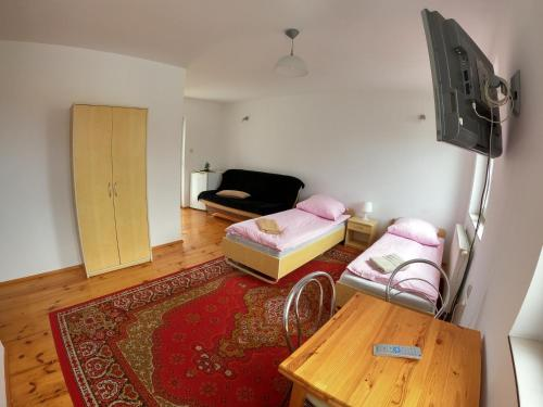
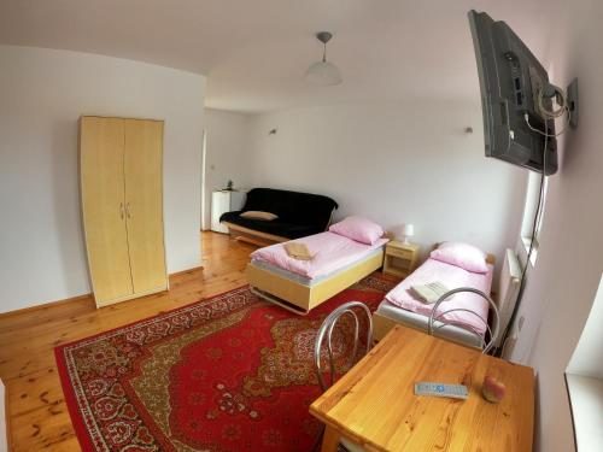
+ fruit (493, 388)
